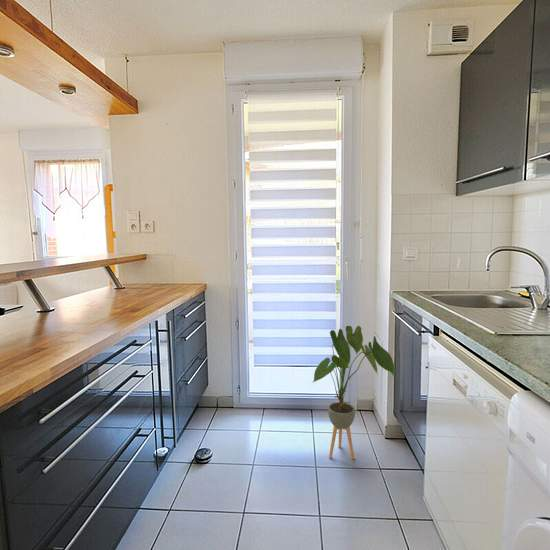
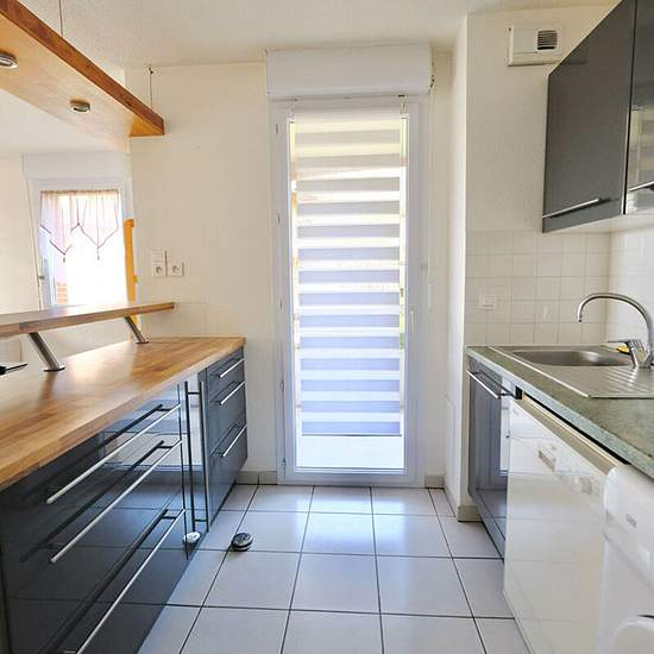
- house plant (345, 391)
